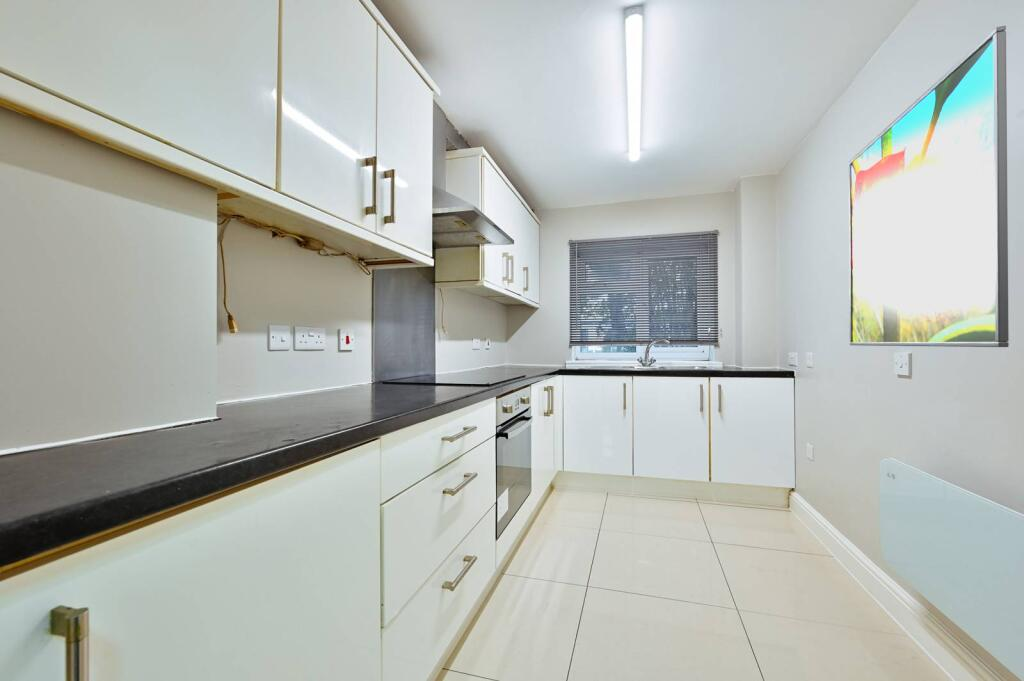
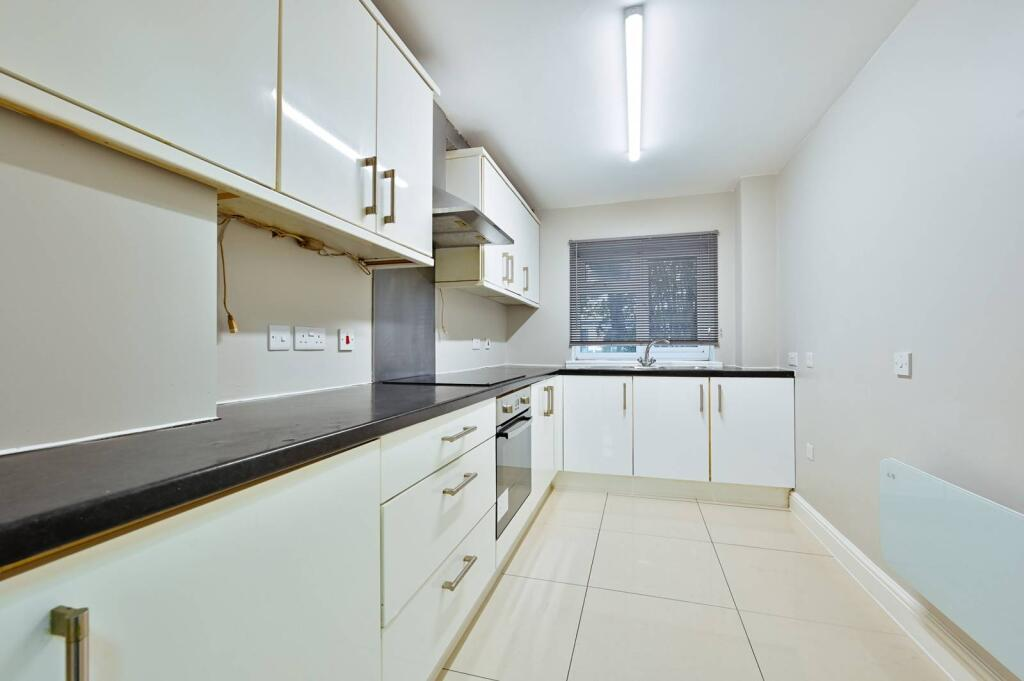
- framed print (906, 228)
